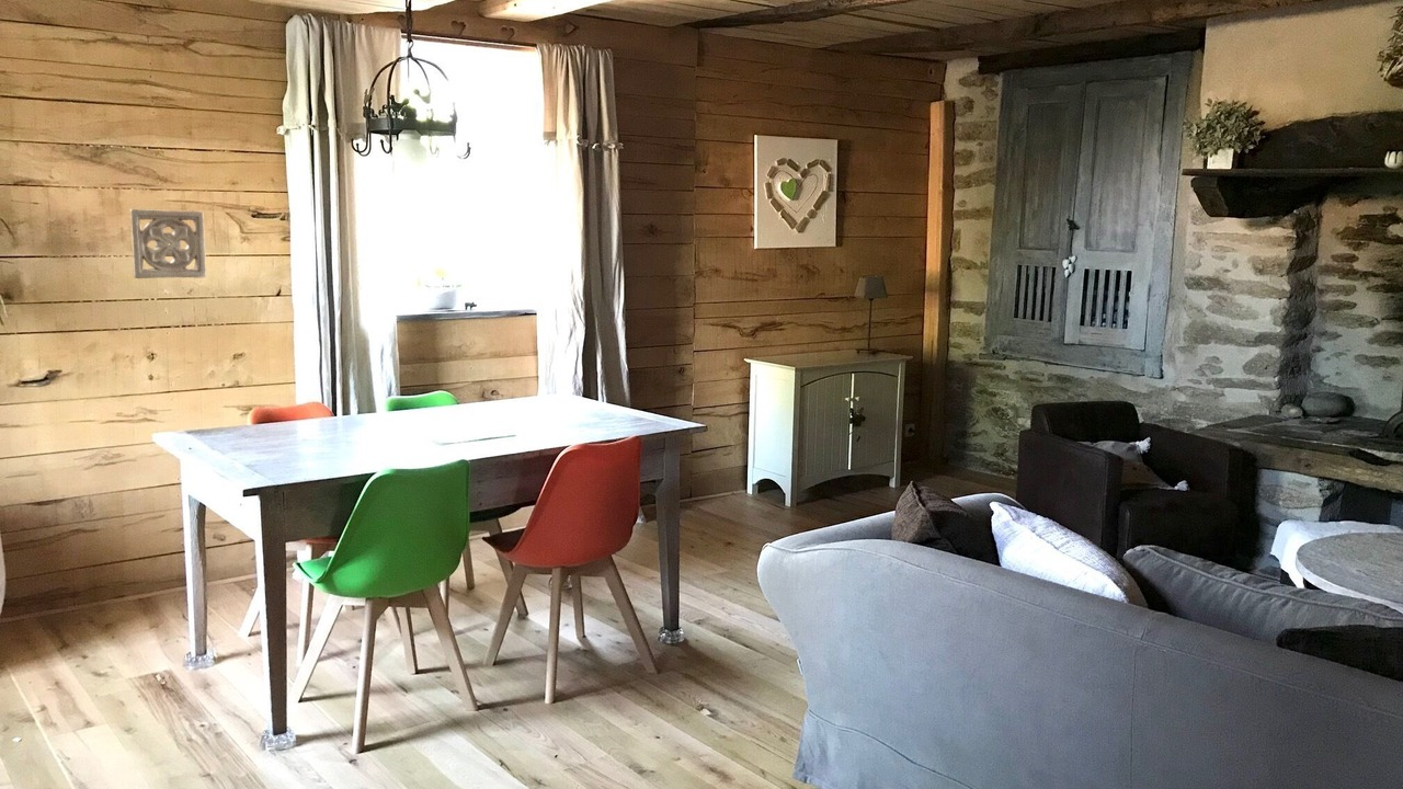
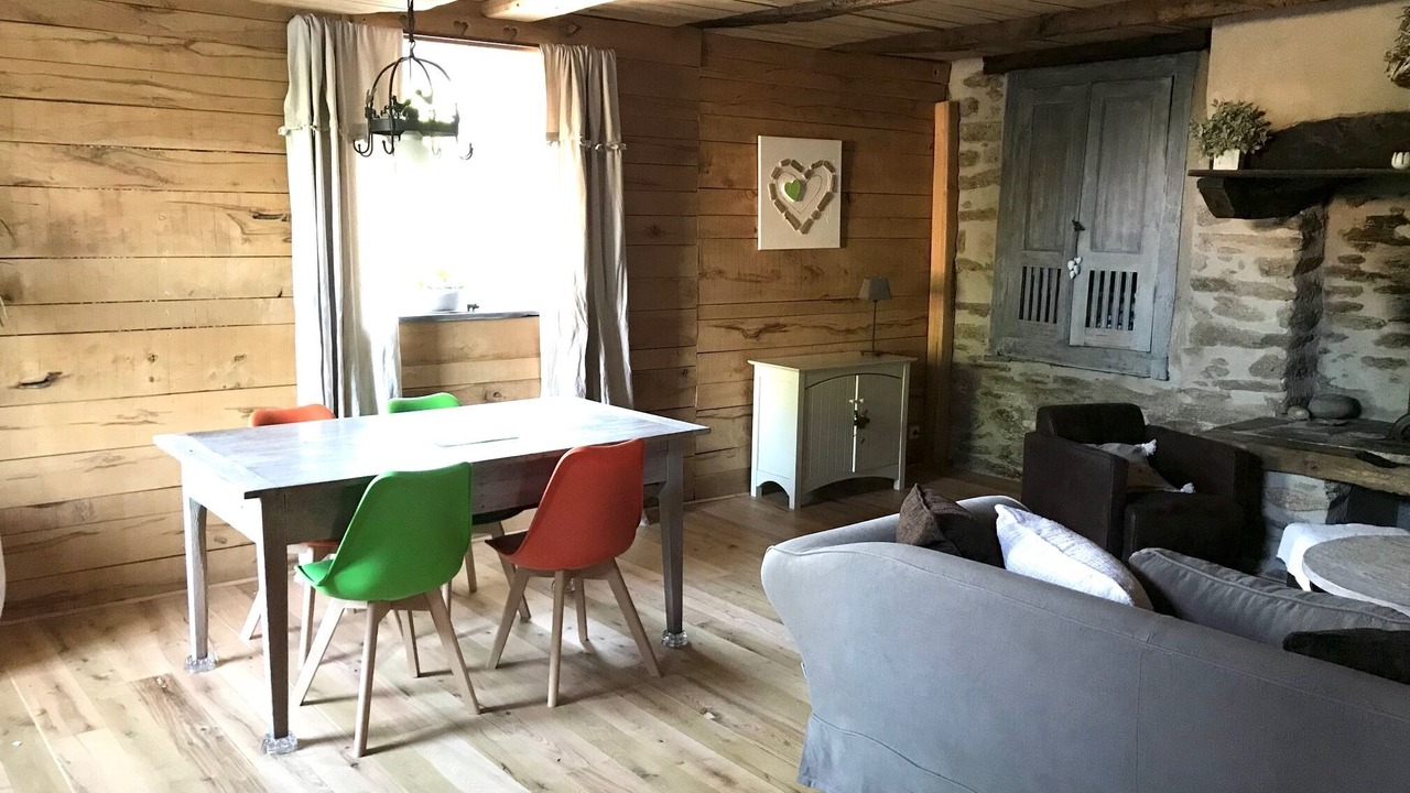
- wall ornament (168, 244)
